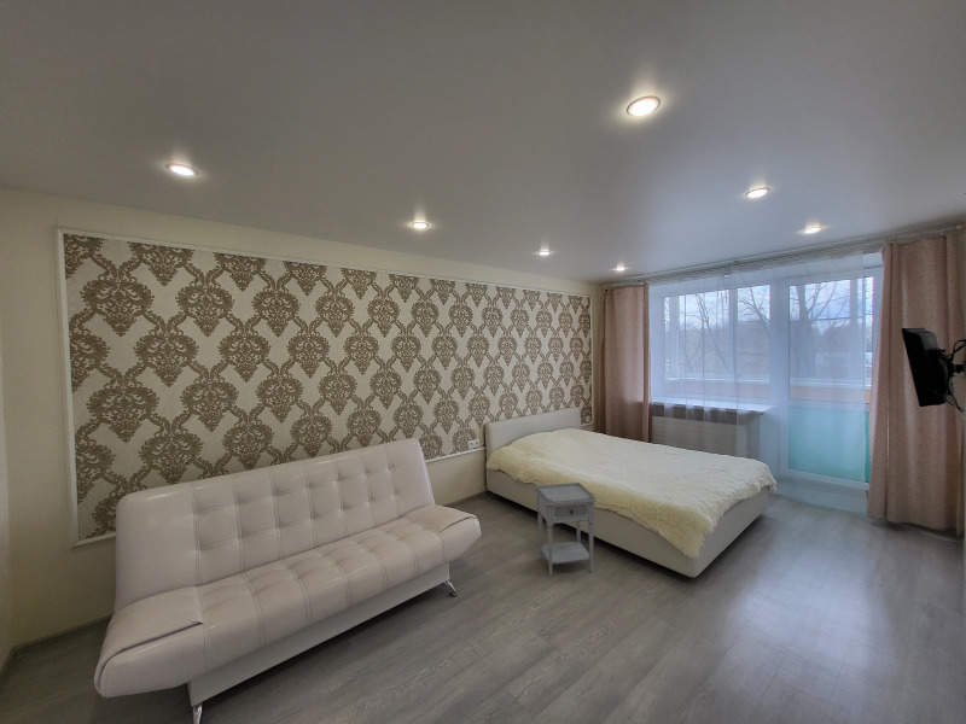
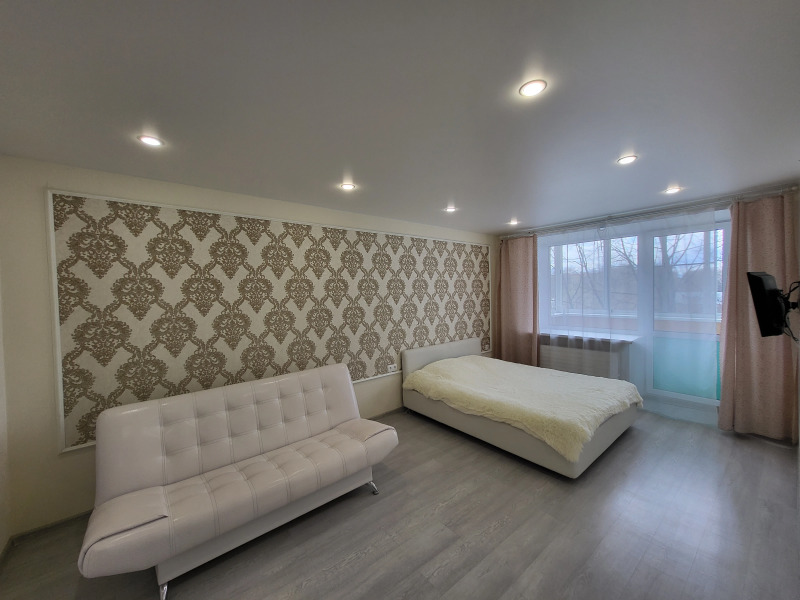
- nightstand (566, 522)
